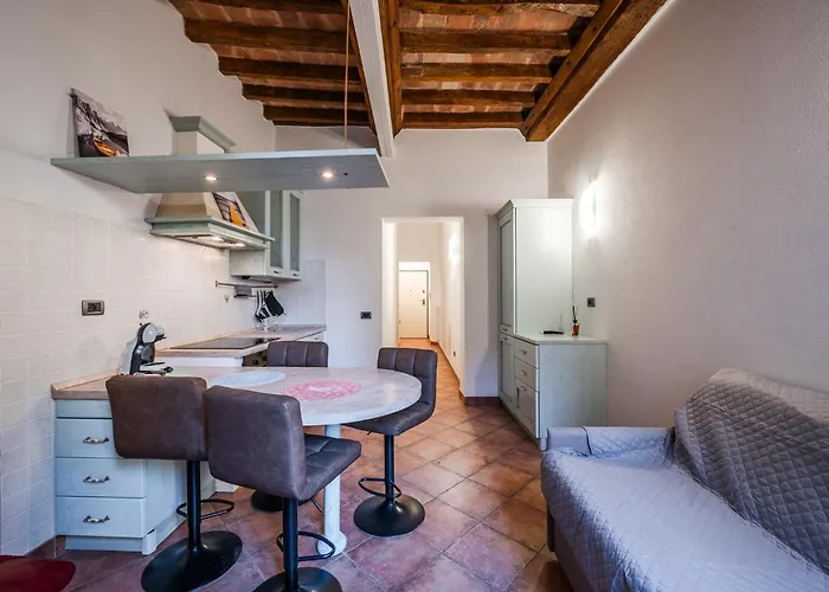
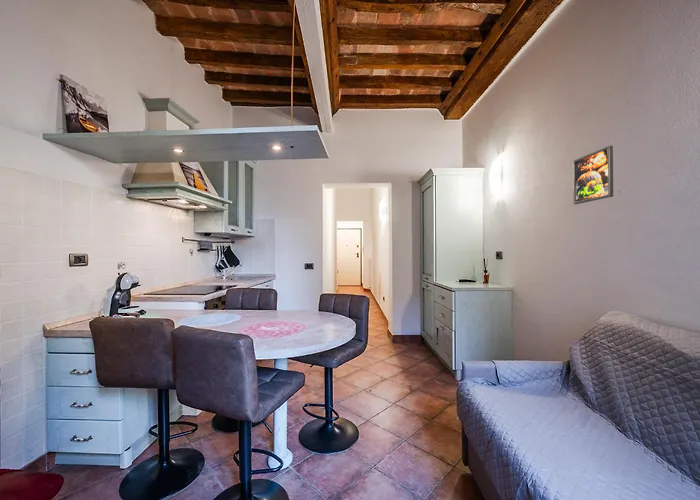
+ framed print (591, 177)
